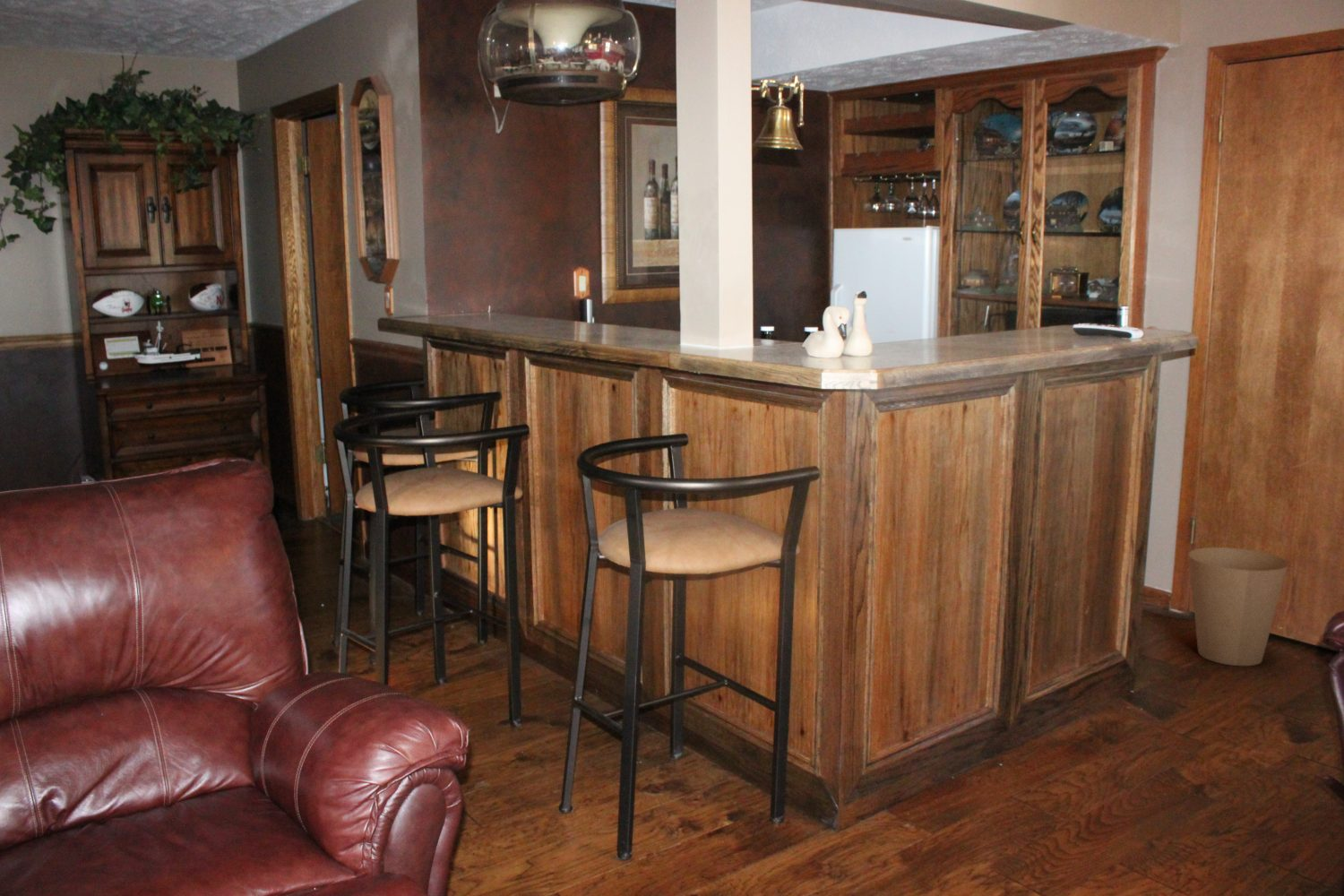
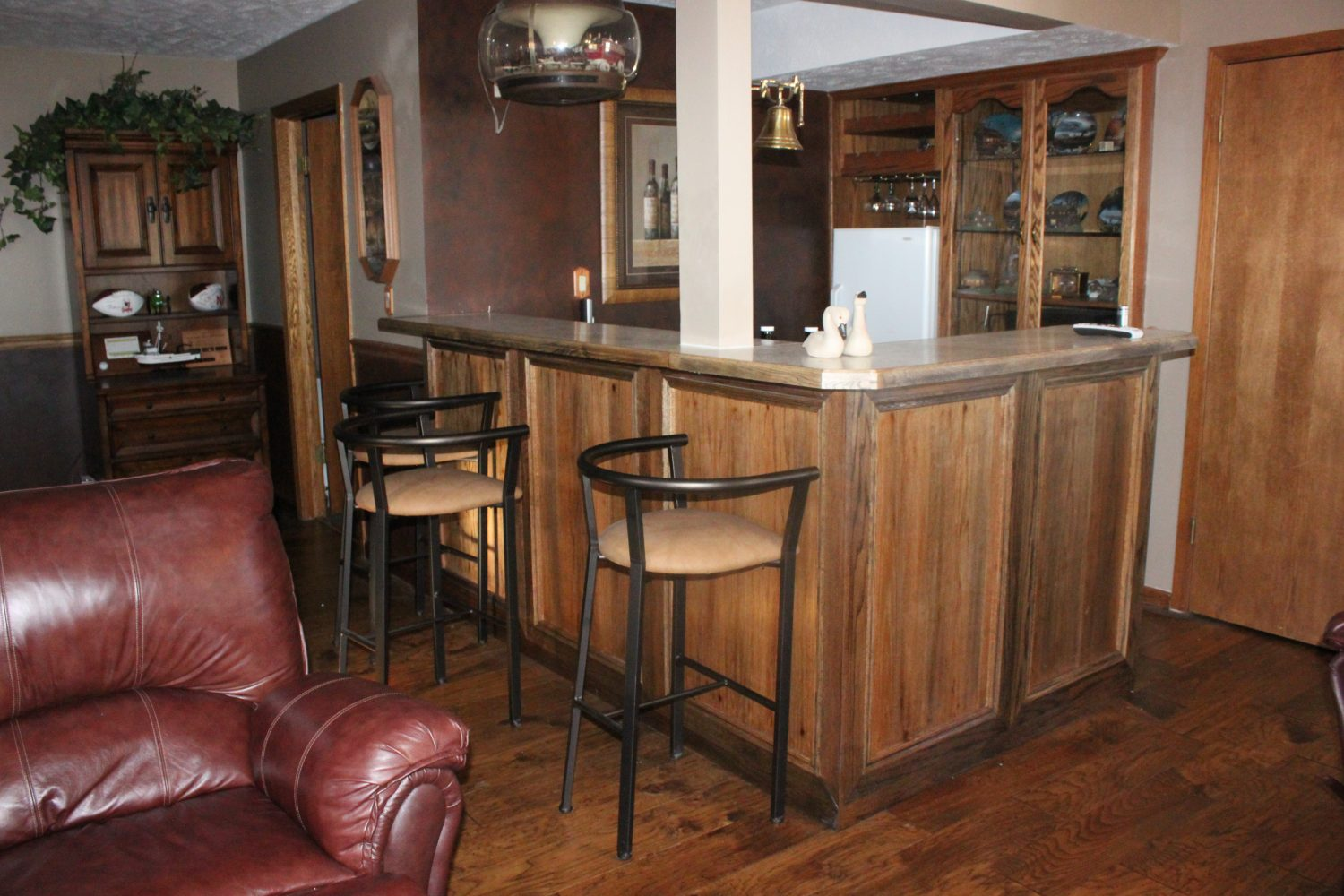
- trash can (1233, 607)
